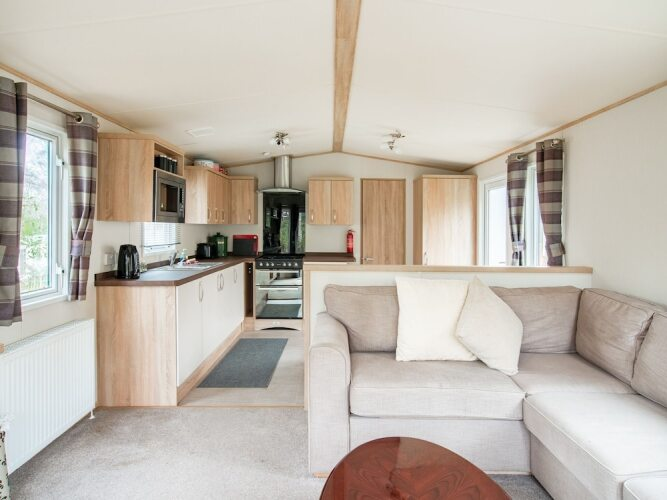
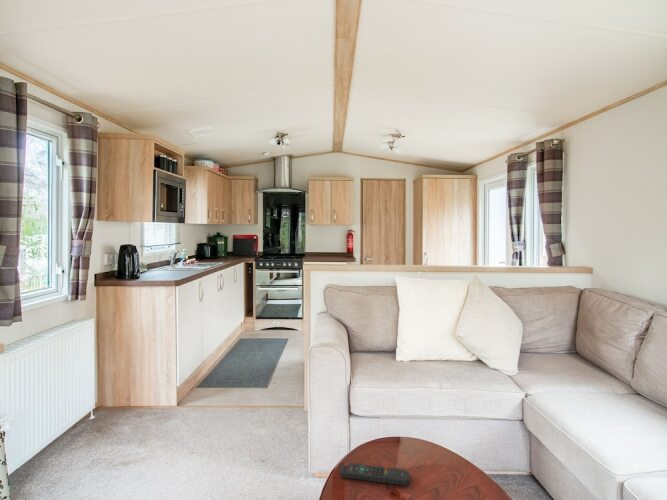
+ remote control (374, 473)
